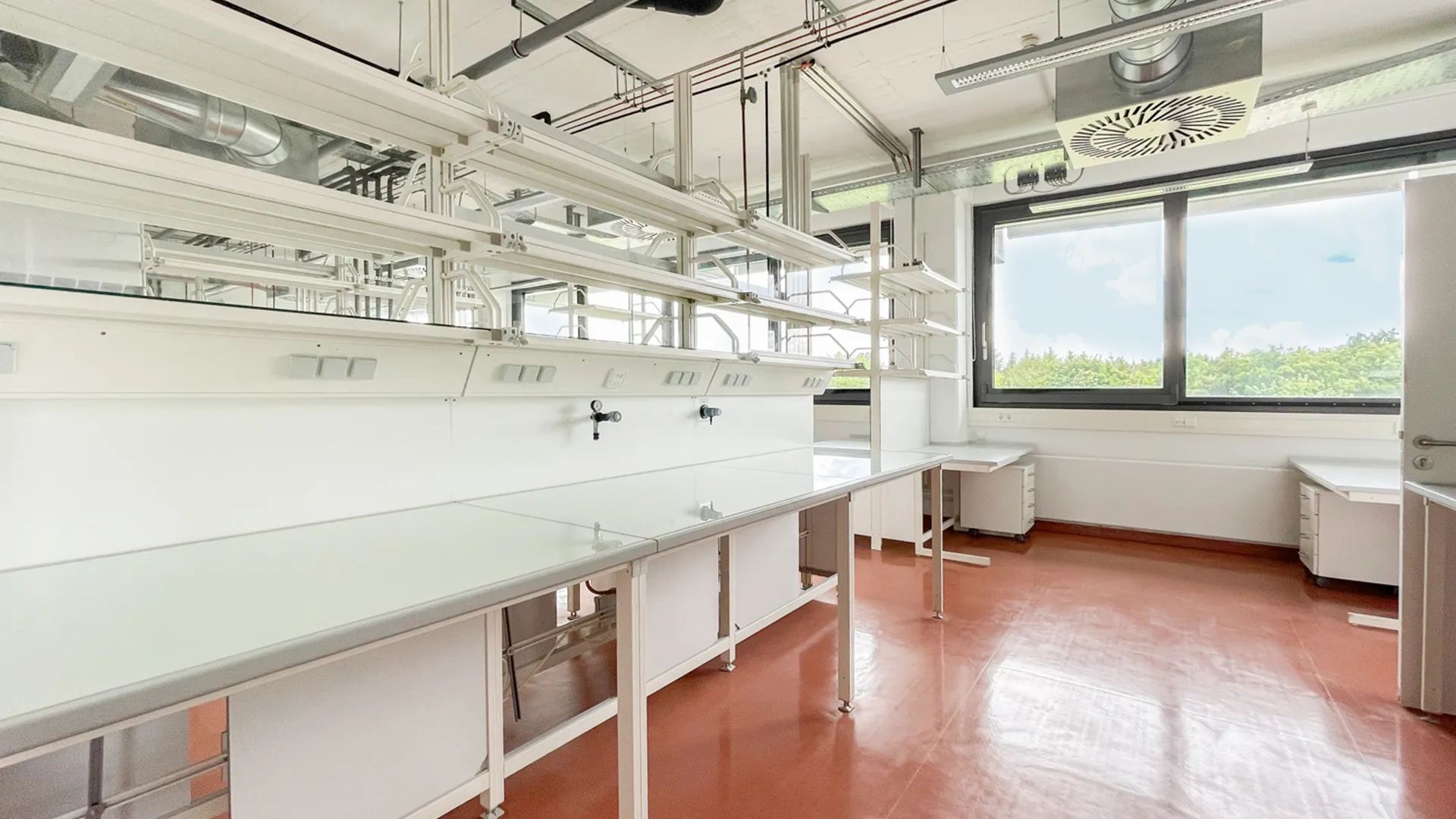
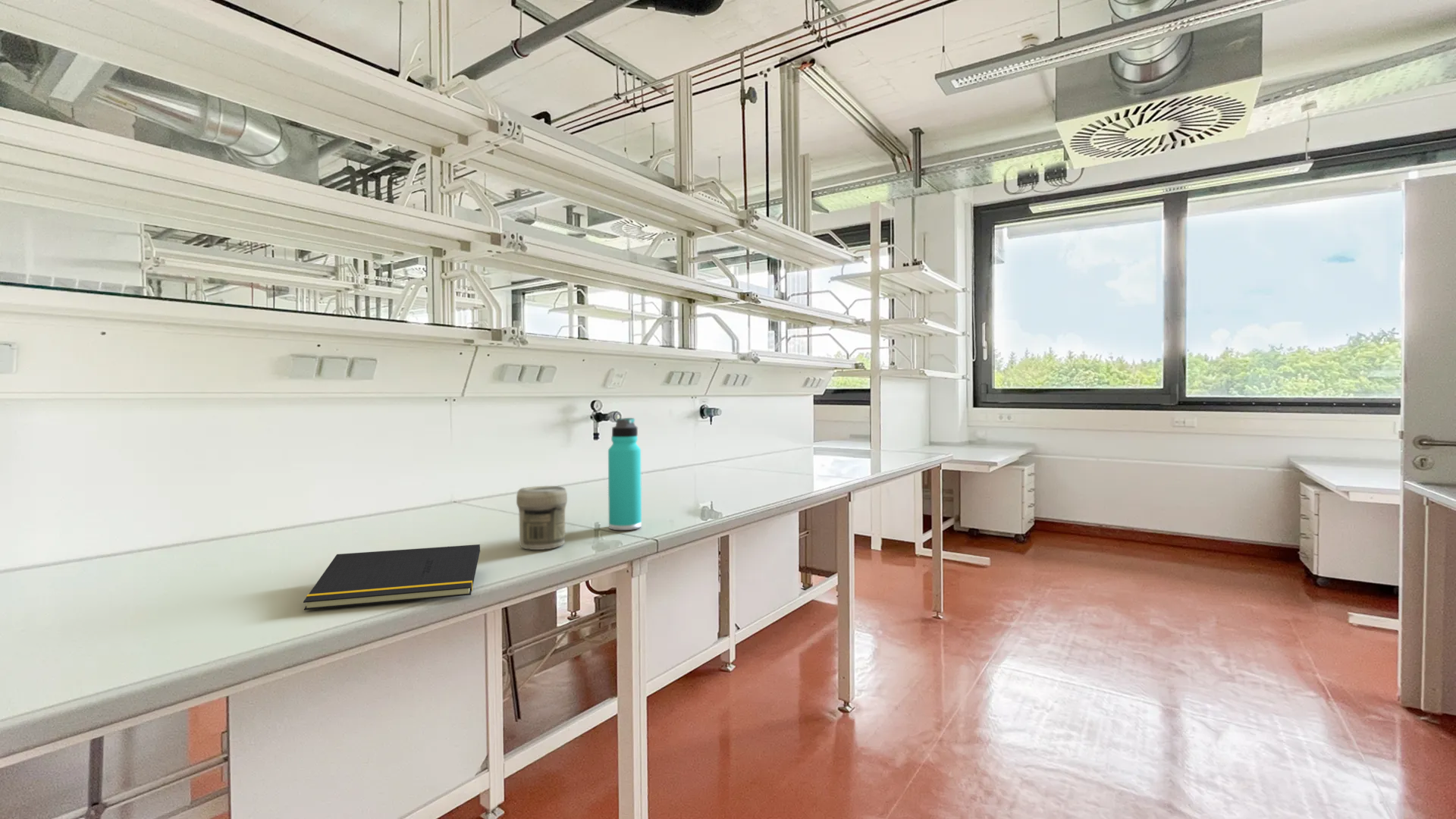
+ jar (542, 516)
+ thermos bottle (624, 472)
+ notepad (401, 573)
